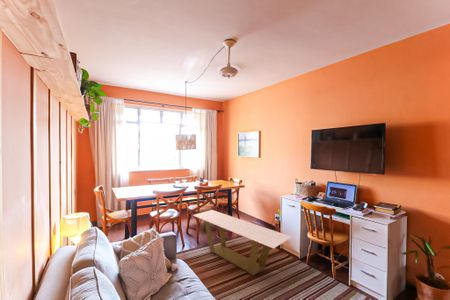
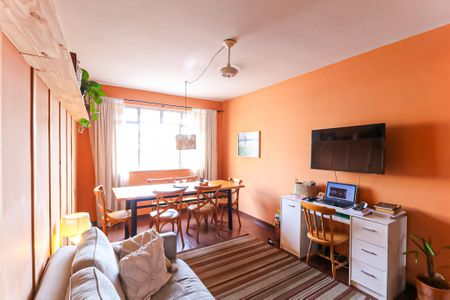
- coffee table (239, 234)
